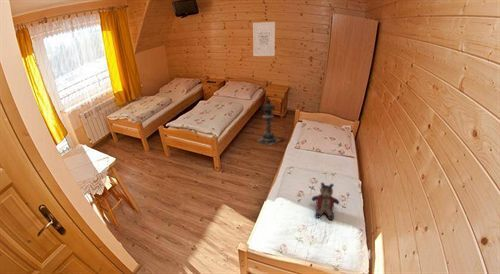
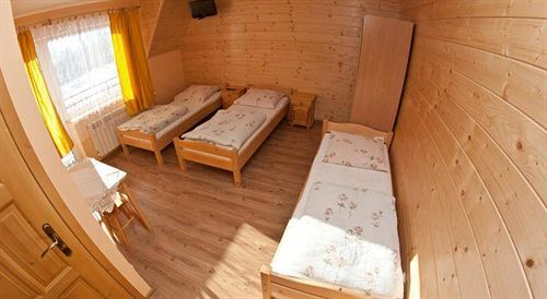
- wall art (263, 39)
- lantern (268, 119)
- stuffed bear (325, 199)
